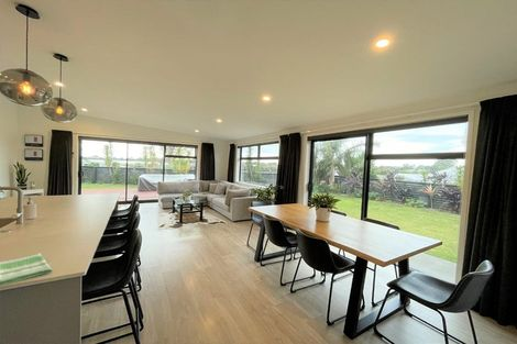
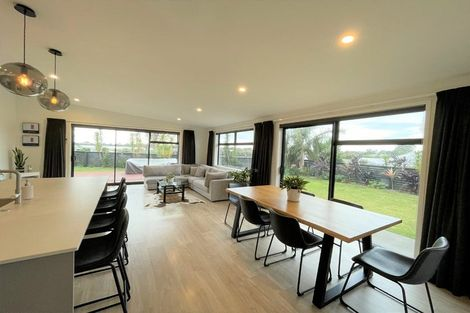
- dish towel (20, 267)
